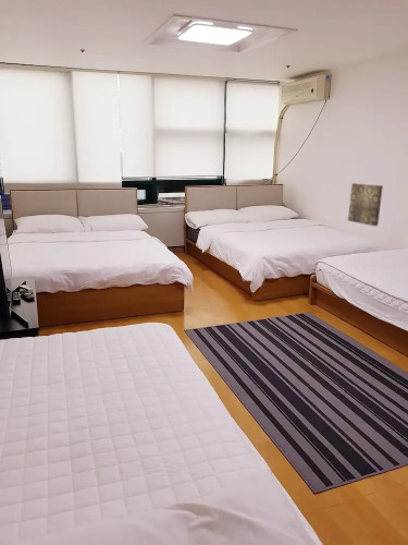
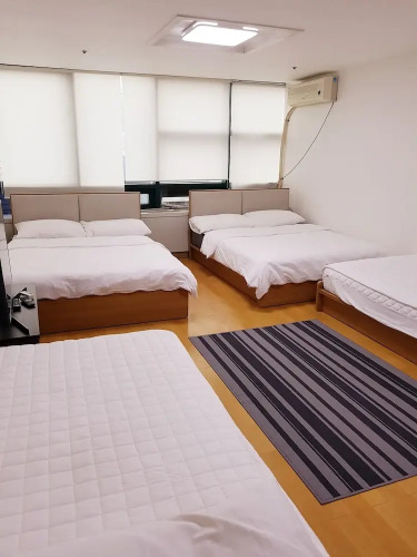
- wall art (363, 204)
